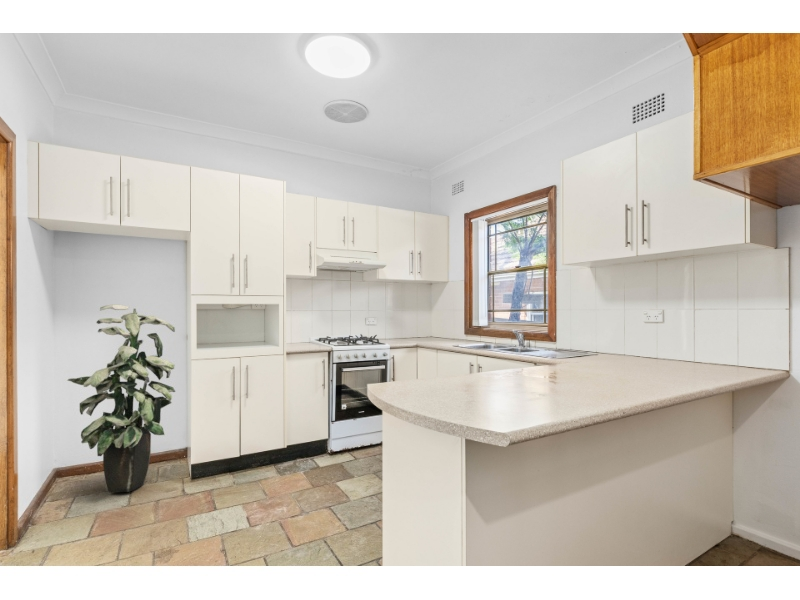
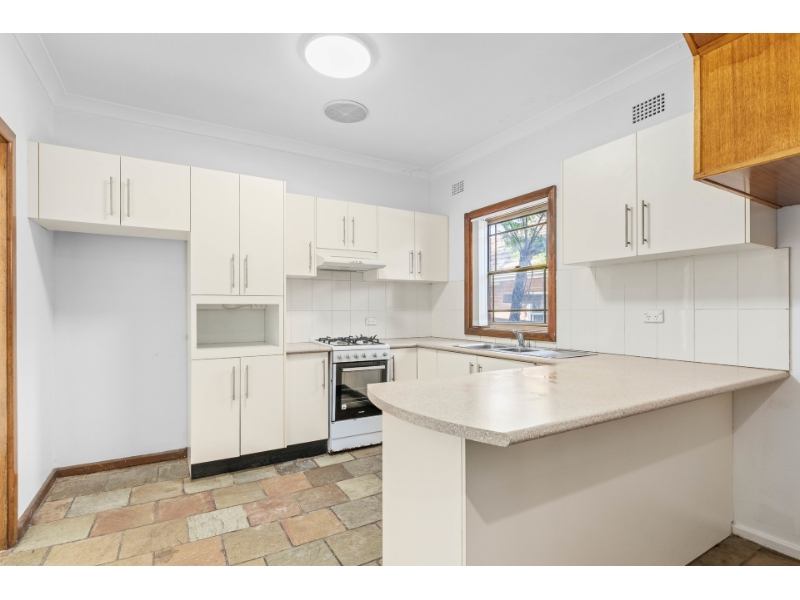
- indoor plant (124, 395)
